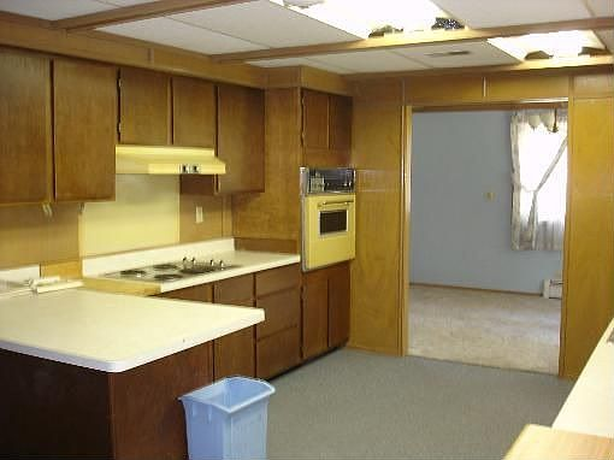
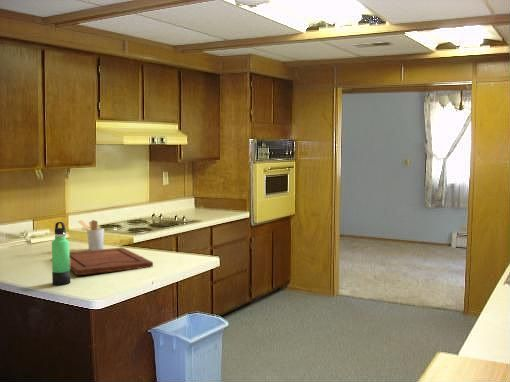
+ thermos bottle (60, 252)
+ utensil holder (91, 234)
+ cutting board (102, 260)
